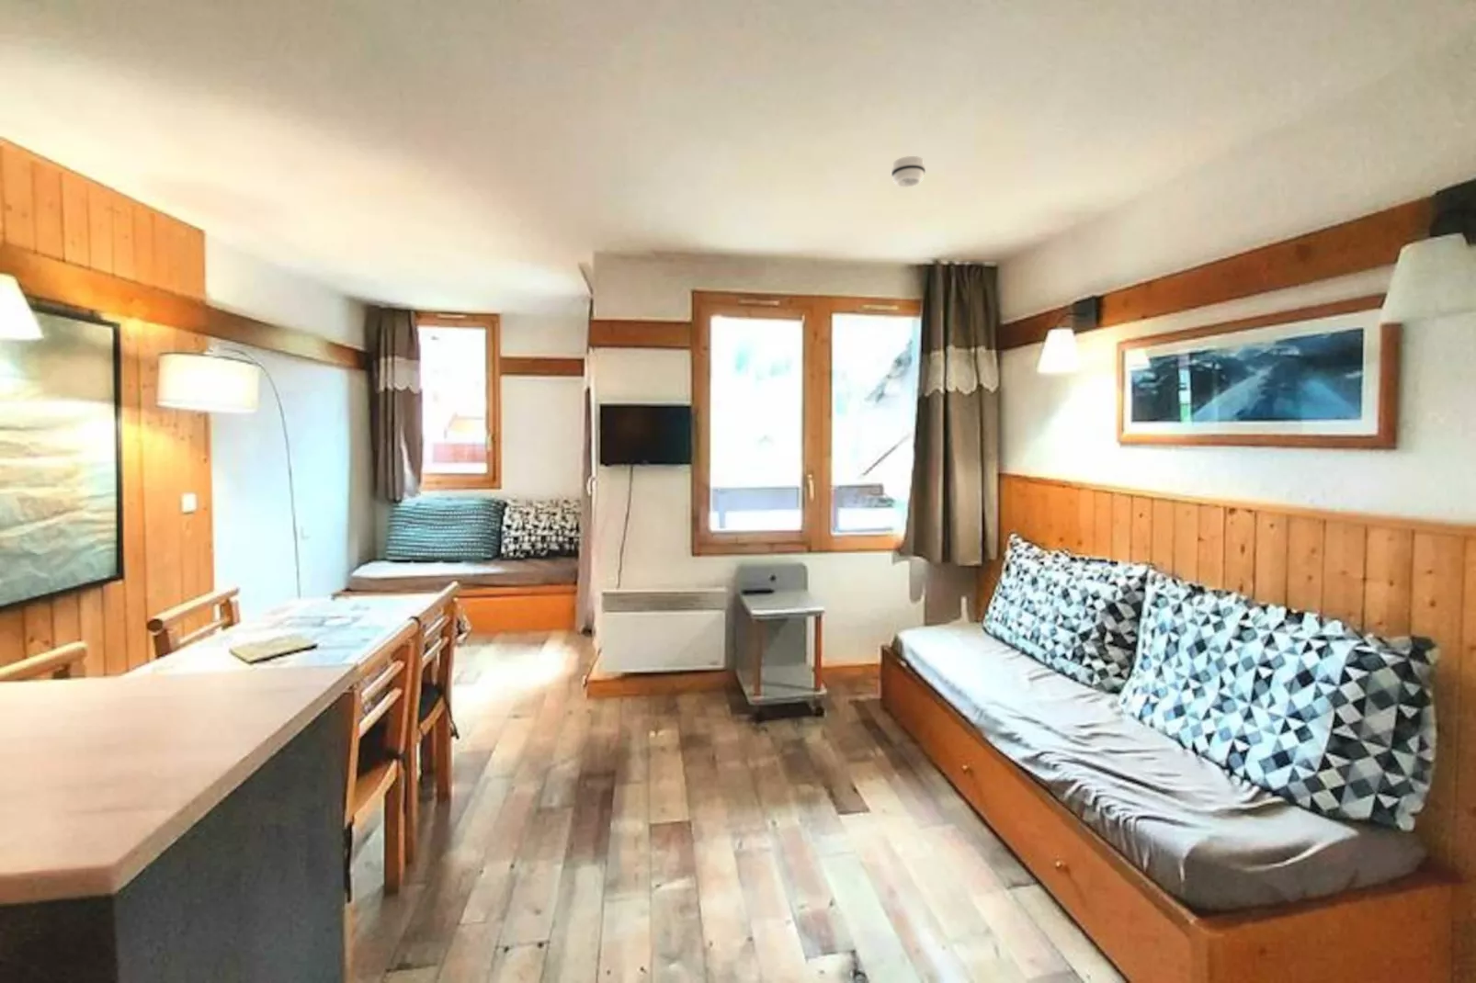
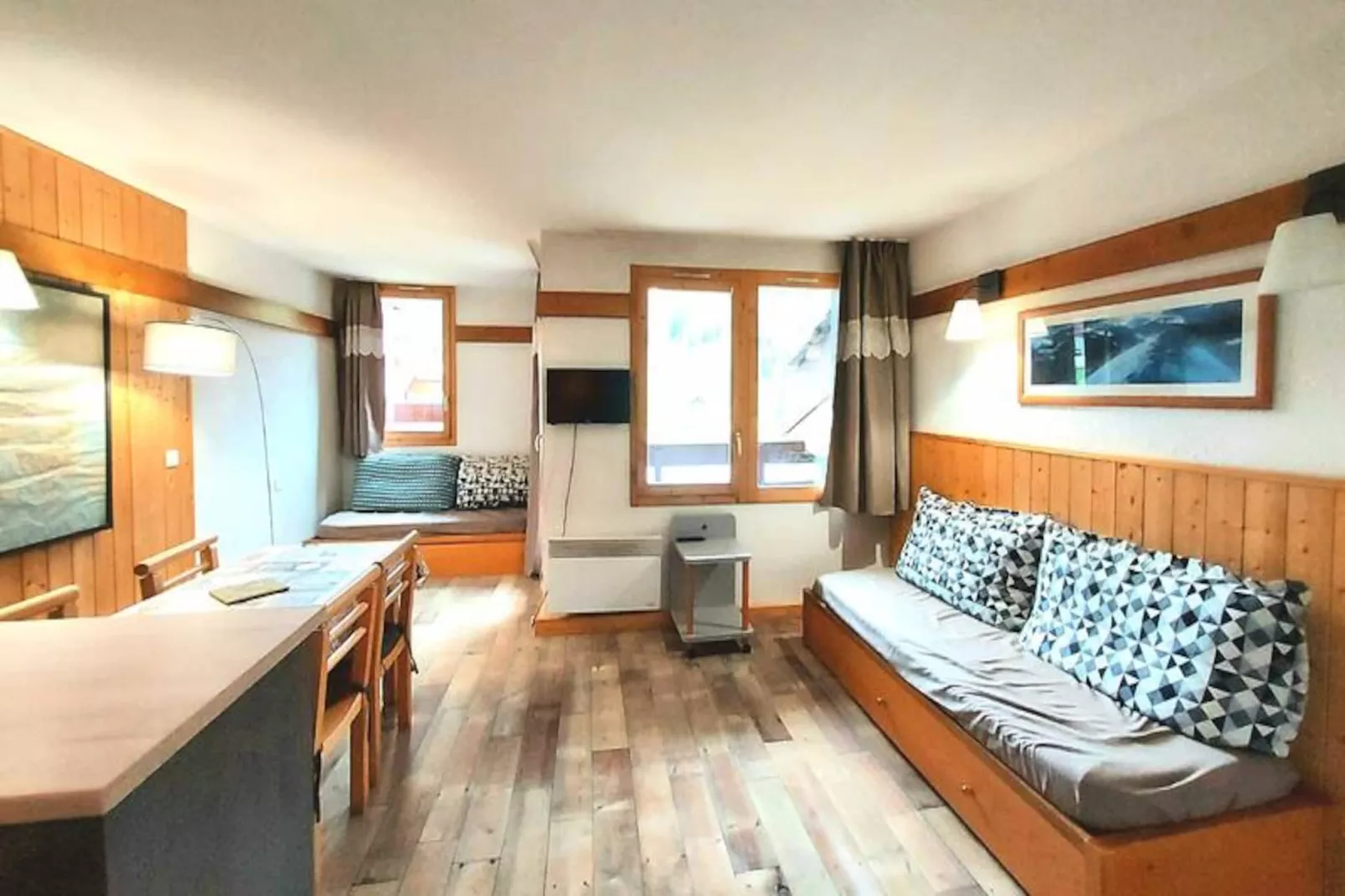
- smoke detector (908, 172)
